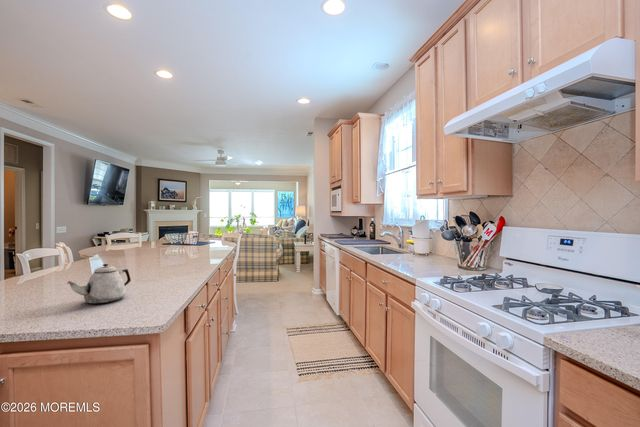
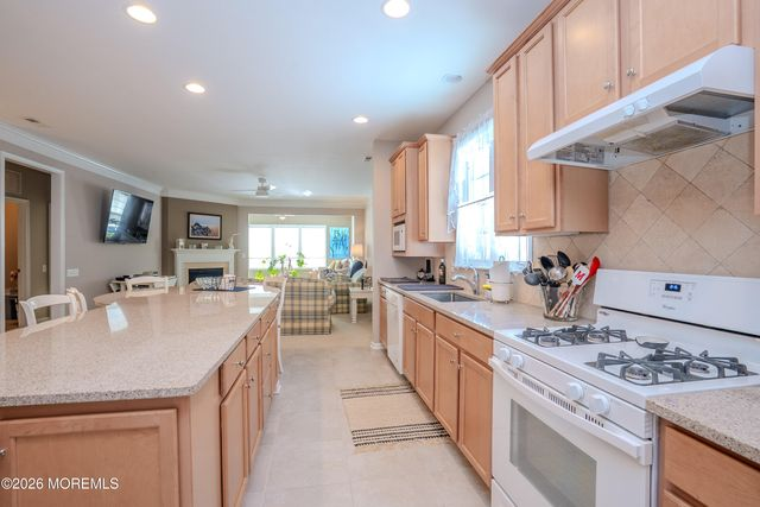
- teapot (101, 282)
